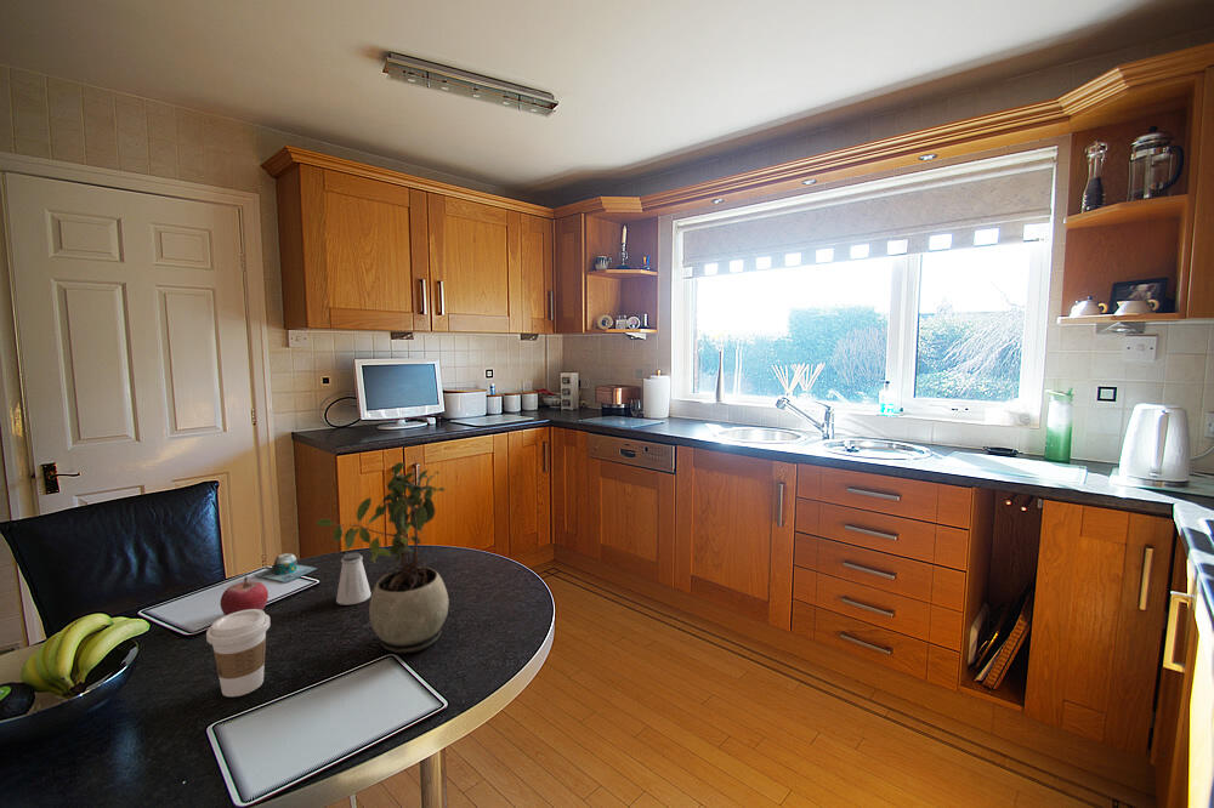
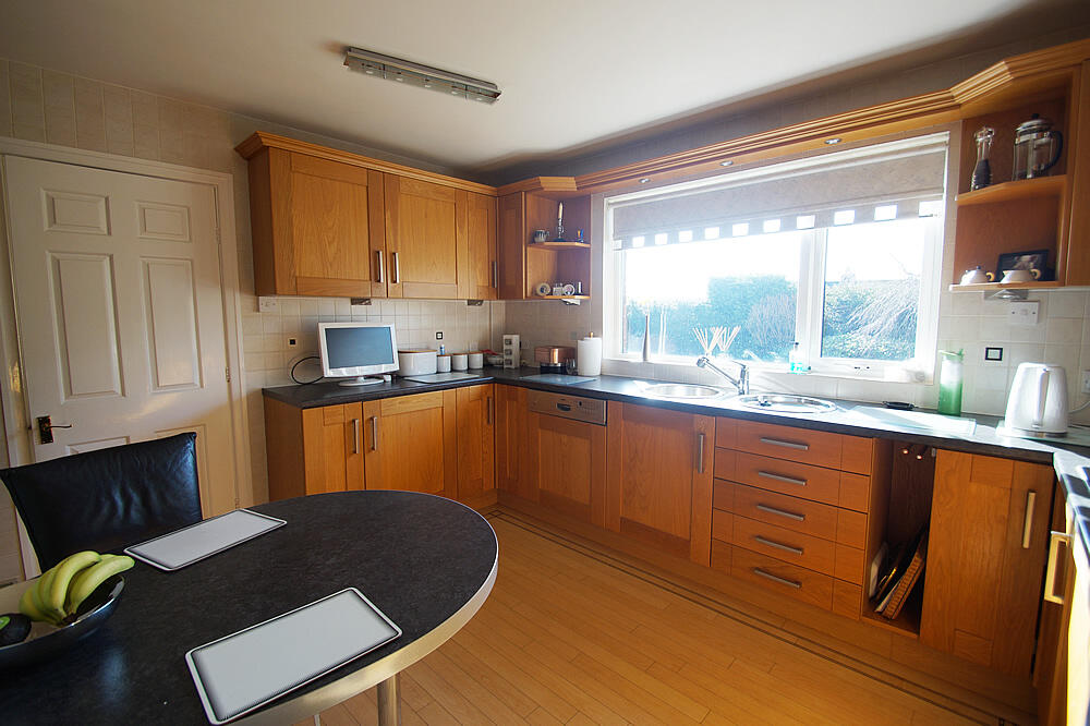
- mug (285, 563)
- potted plant (390, 554)
- coffee cup (240, 651)
- saltshaker (352, 576)
- fruit (244, 596)
